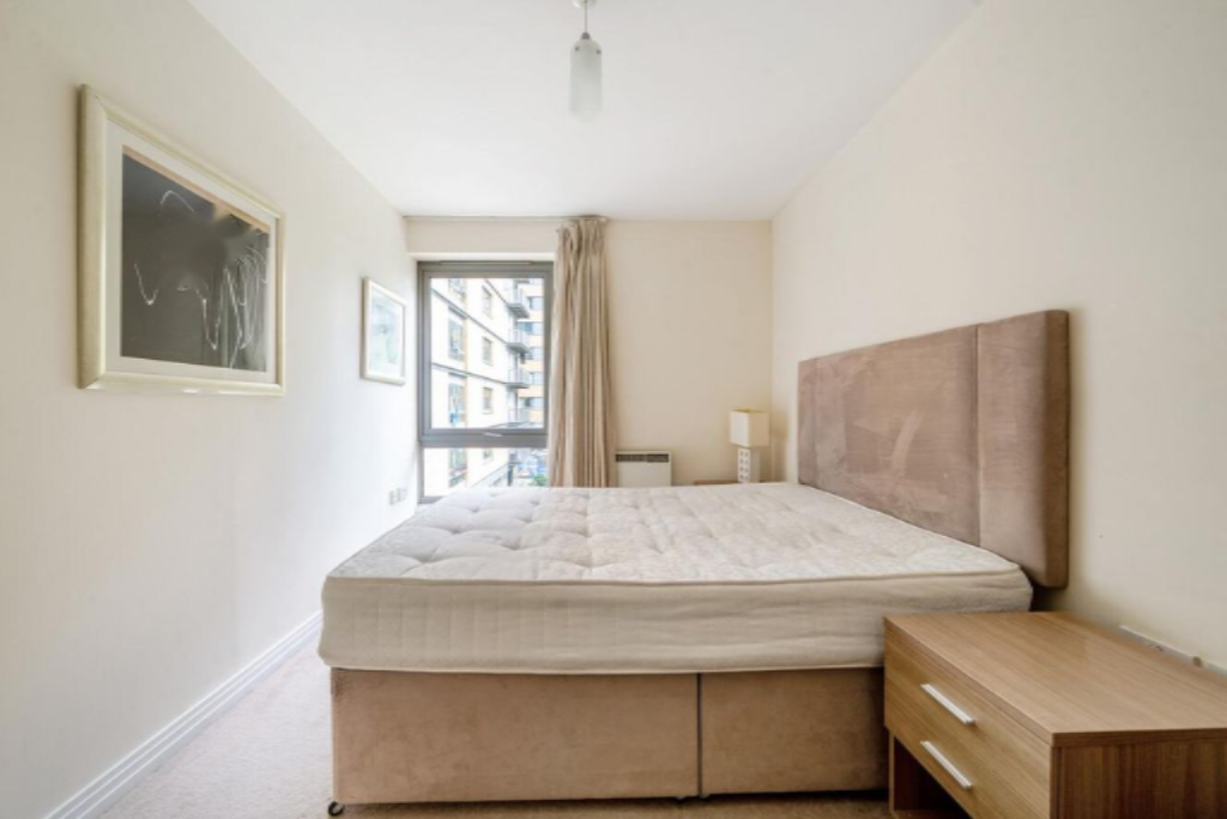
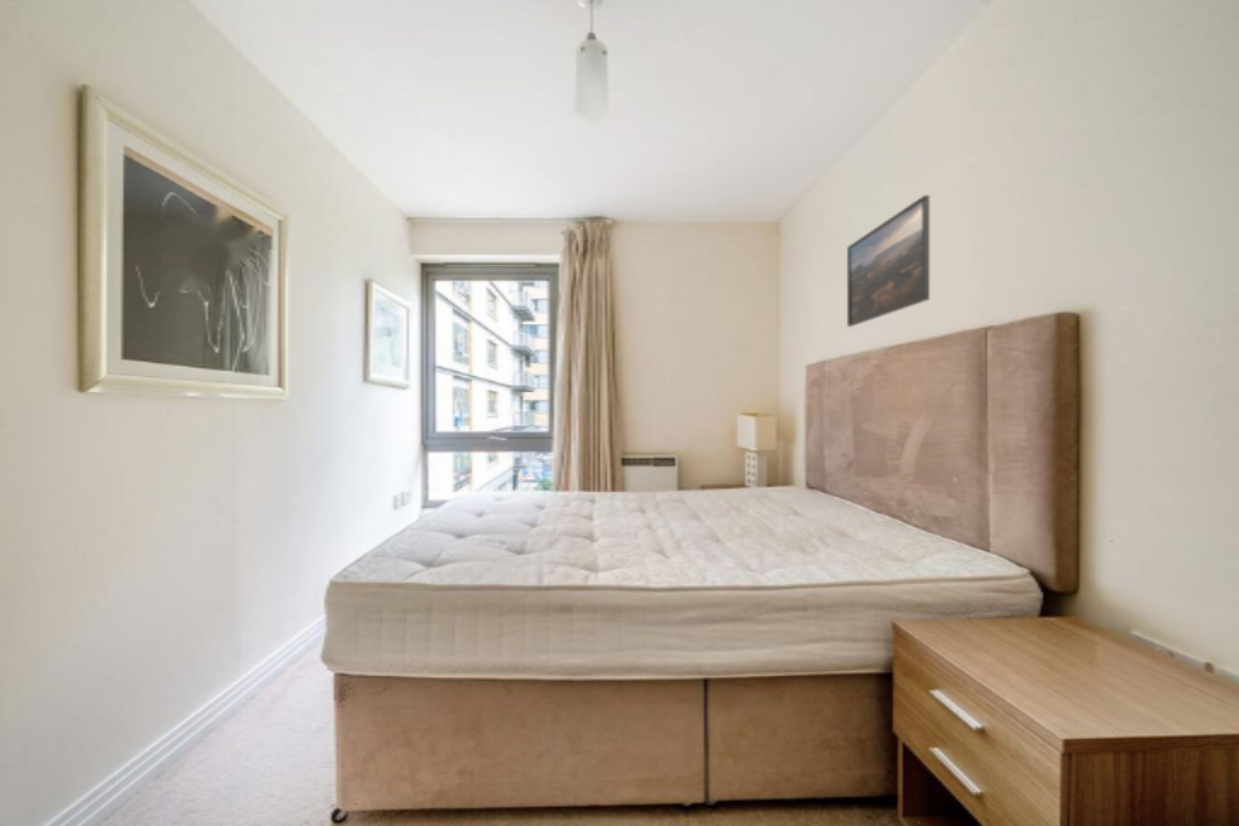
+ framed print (882, 270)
